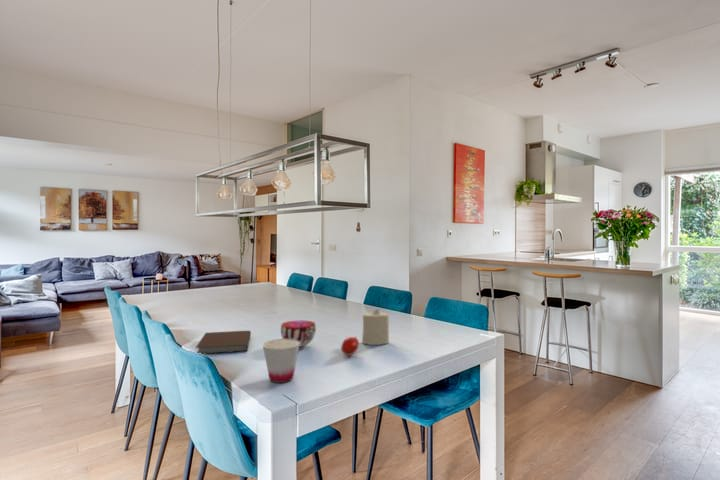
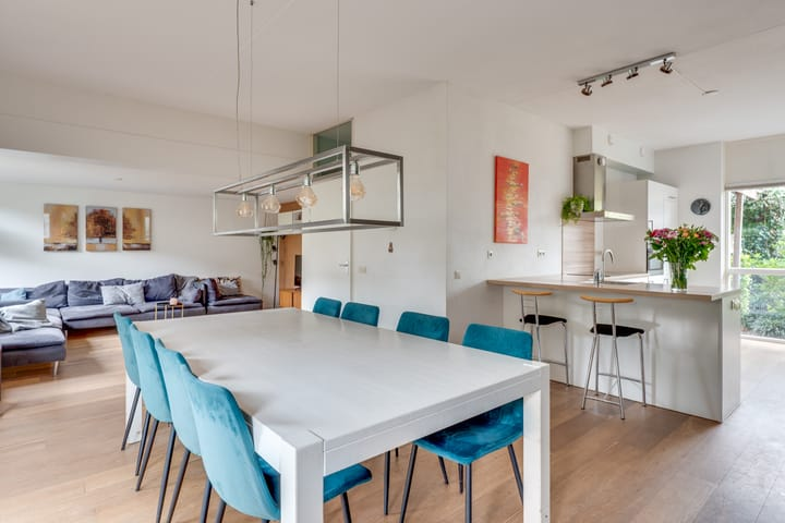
- candle (375, 325)
- cup (281, 361)
- decorative bowl (298, 334)
- notebook (225, 341)
- fruit (350, 345)
